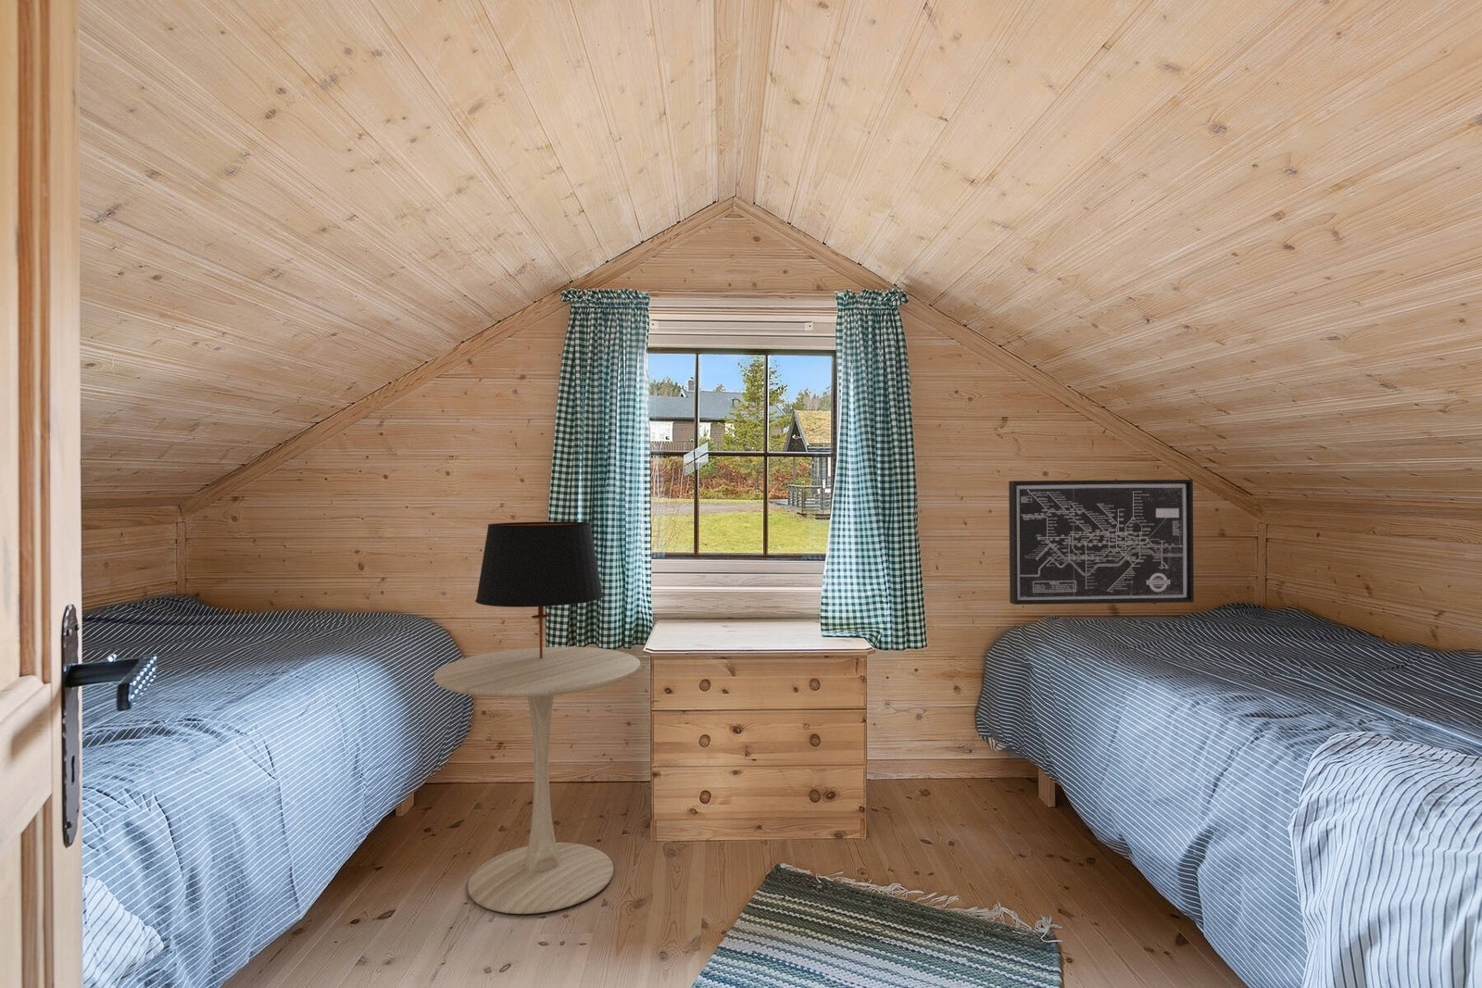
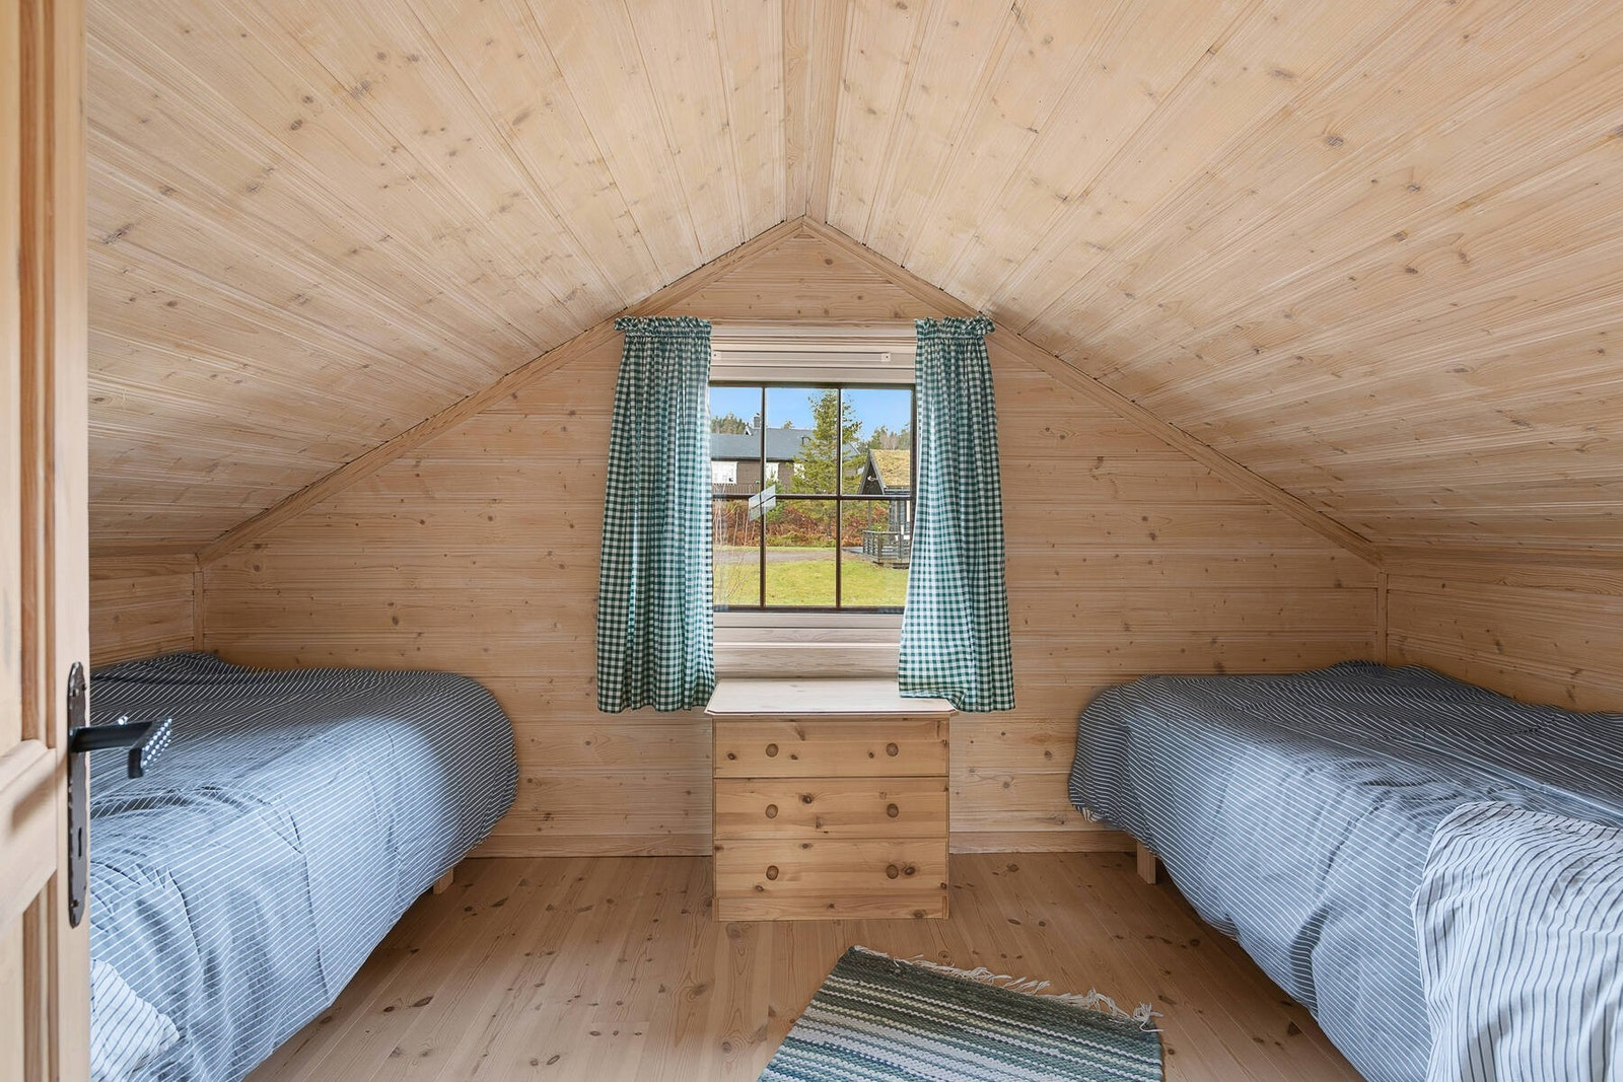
- table lamp (540, 590)
- side table (541, 772)
- wall art (1100, 540)
